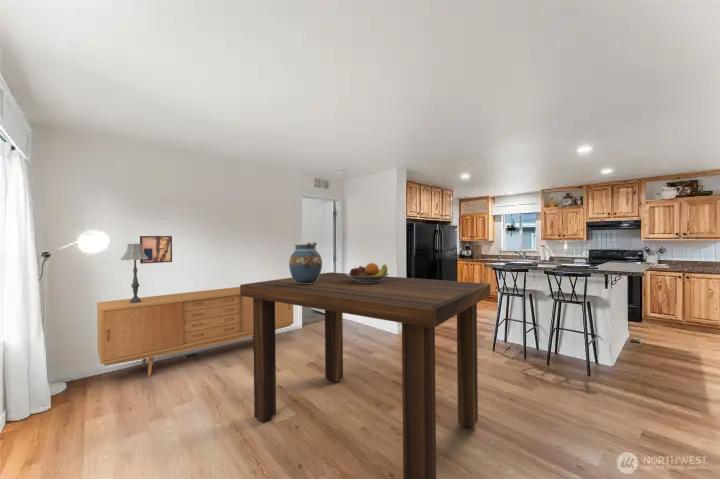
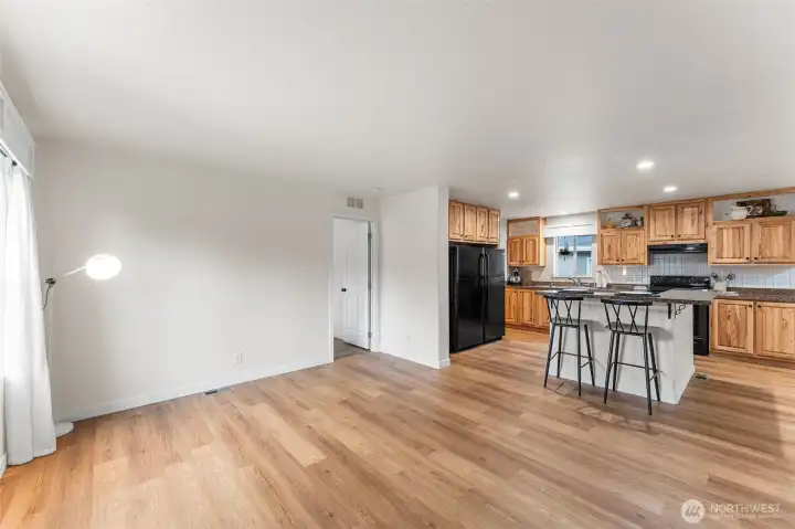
- dining table (342, 353)
- table lamp (135, 272)
- sideboard (208, 324)
- vase (305, 262)
- wall art (156, 249)
- fruit bowl (367, 272)
